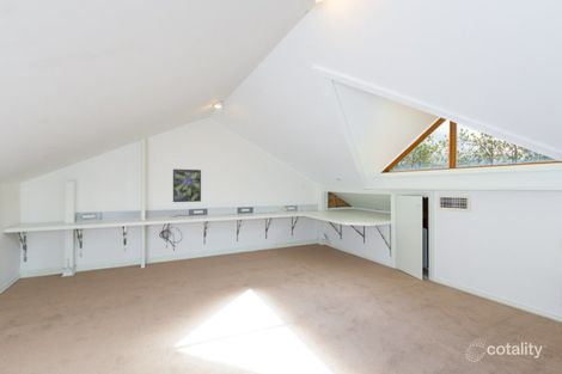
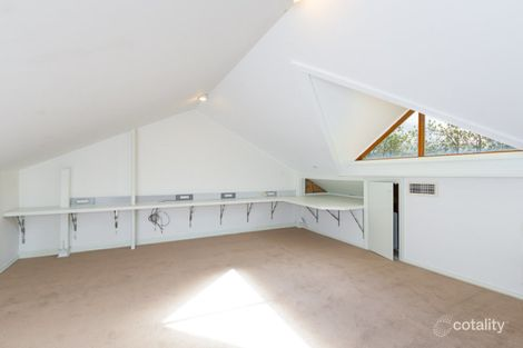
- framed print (187, 185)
